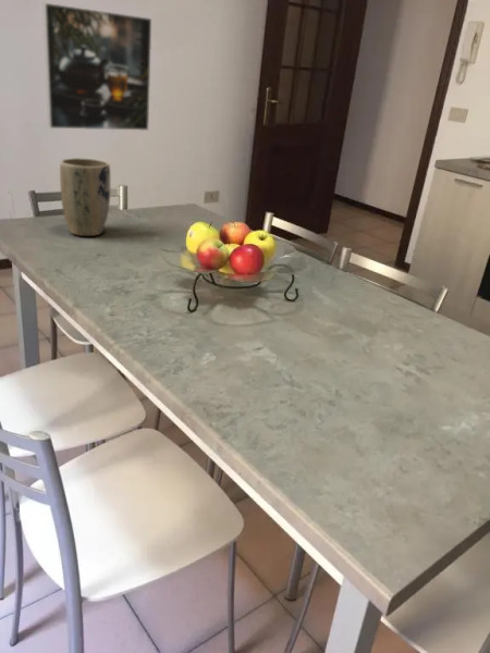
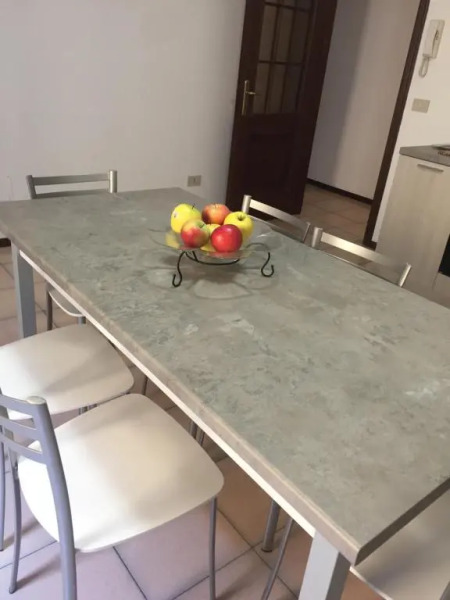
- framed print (100, 72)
- plant pot (85, 197)
